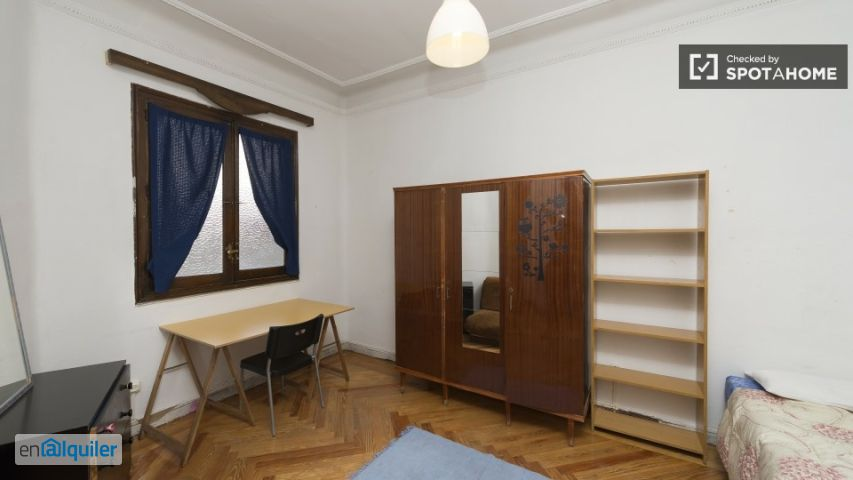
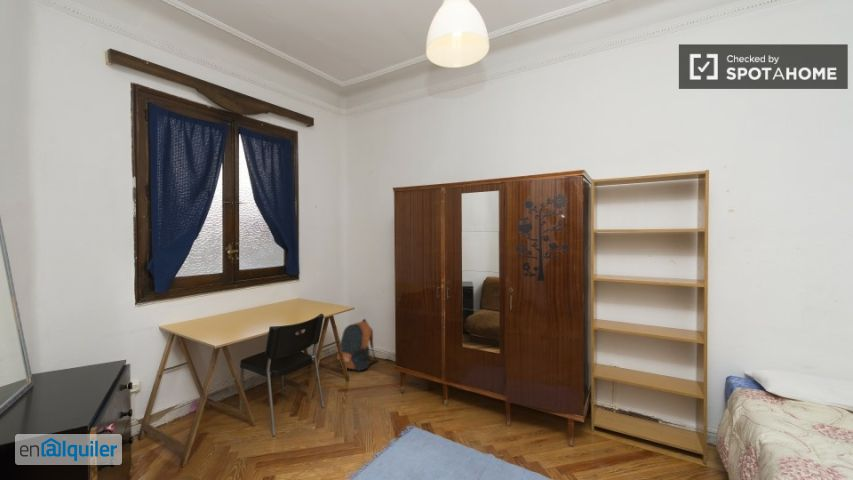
+ backpack (358, 342)
